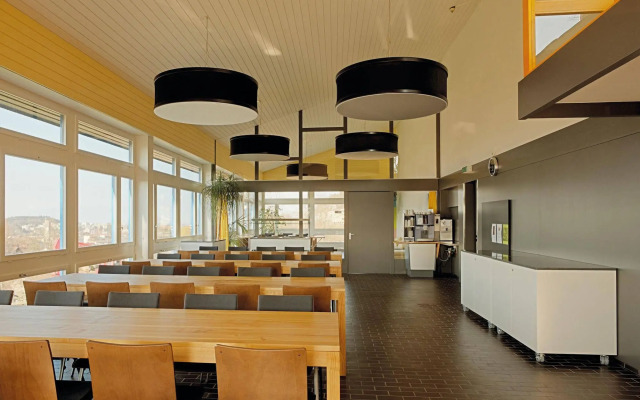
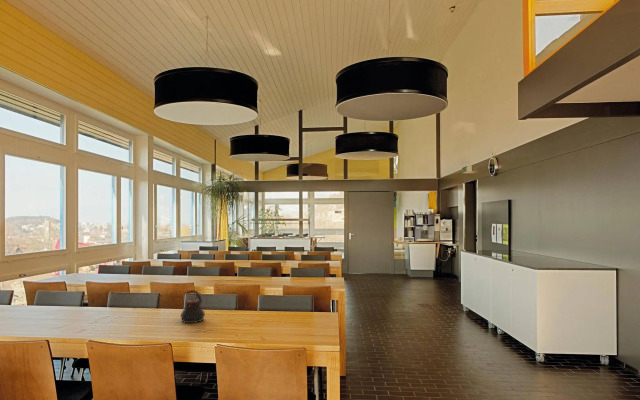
+ teapot (193, 305)
